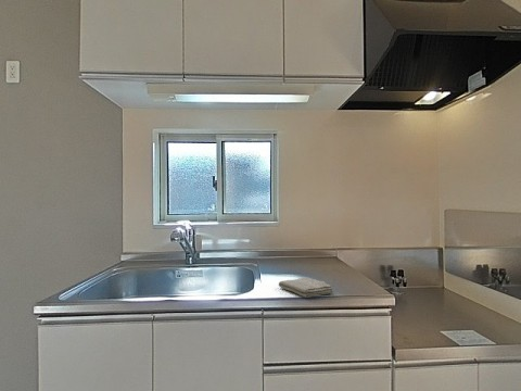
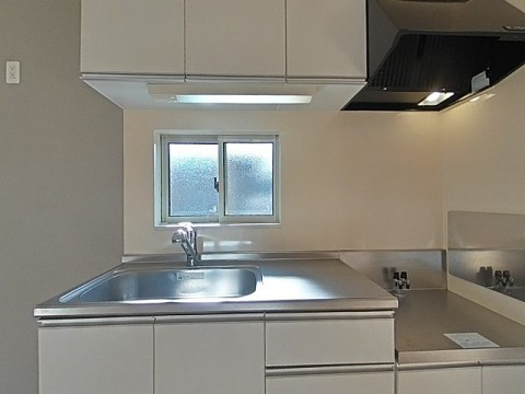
- washcloth (305, 286)
